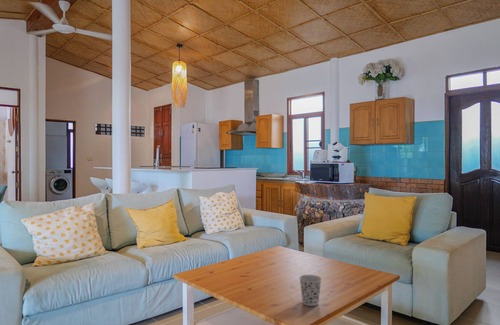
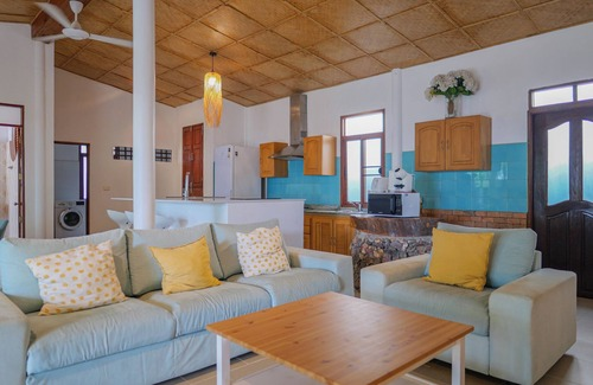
- cup (310, 290)
